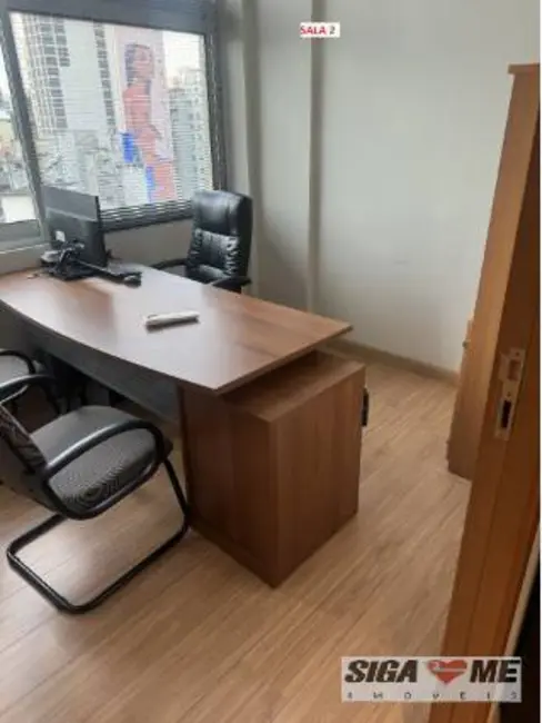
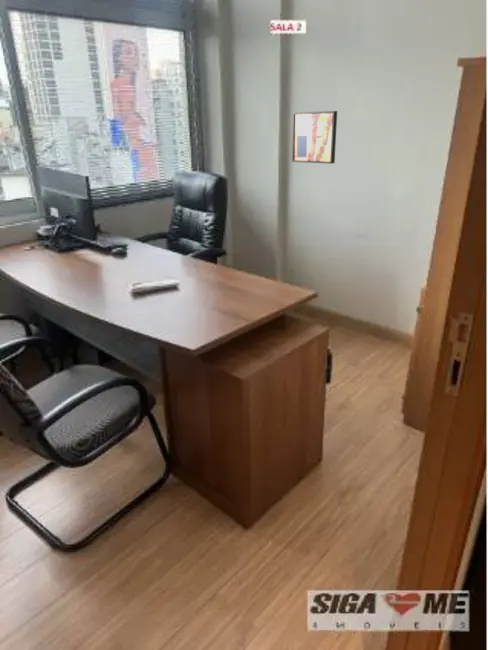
+ wall art (313, 137)
